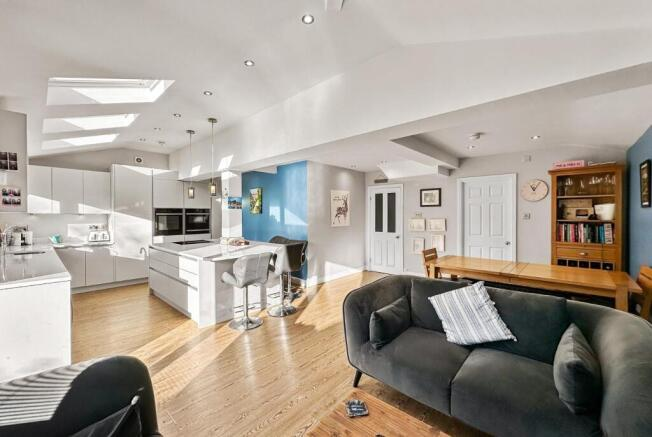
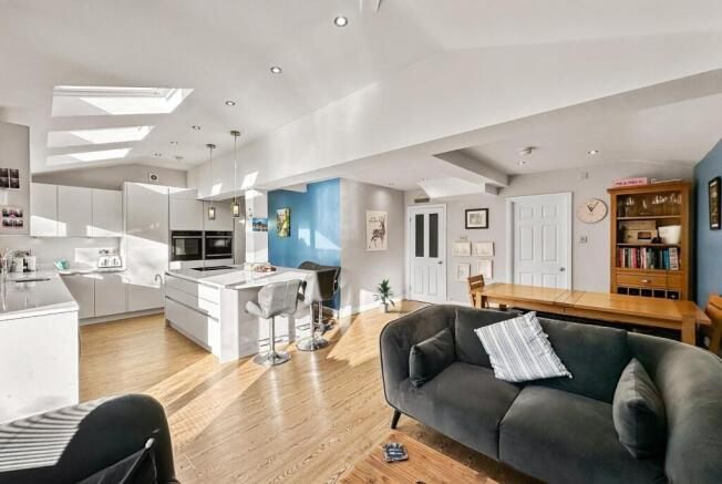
+ indoor plant (384, 296)
